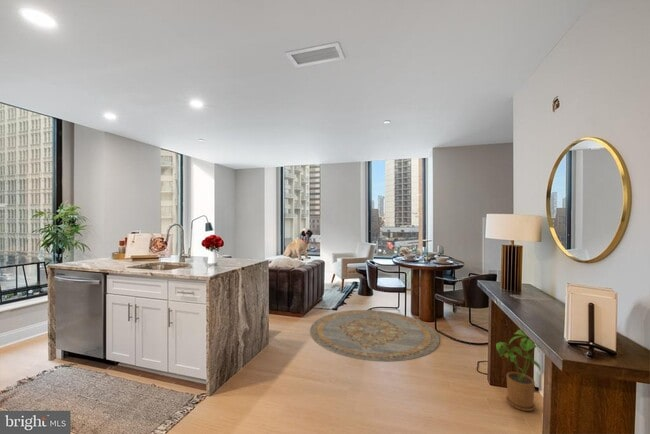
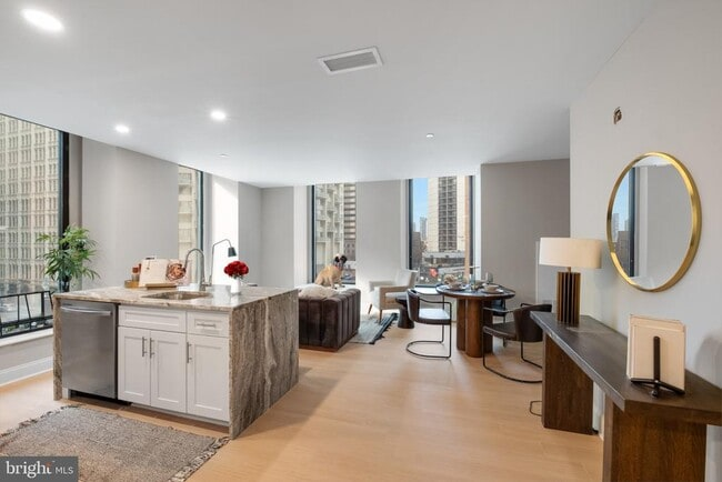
- house plant (518, 367)
- rug (372, 330)
